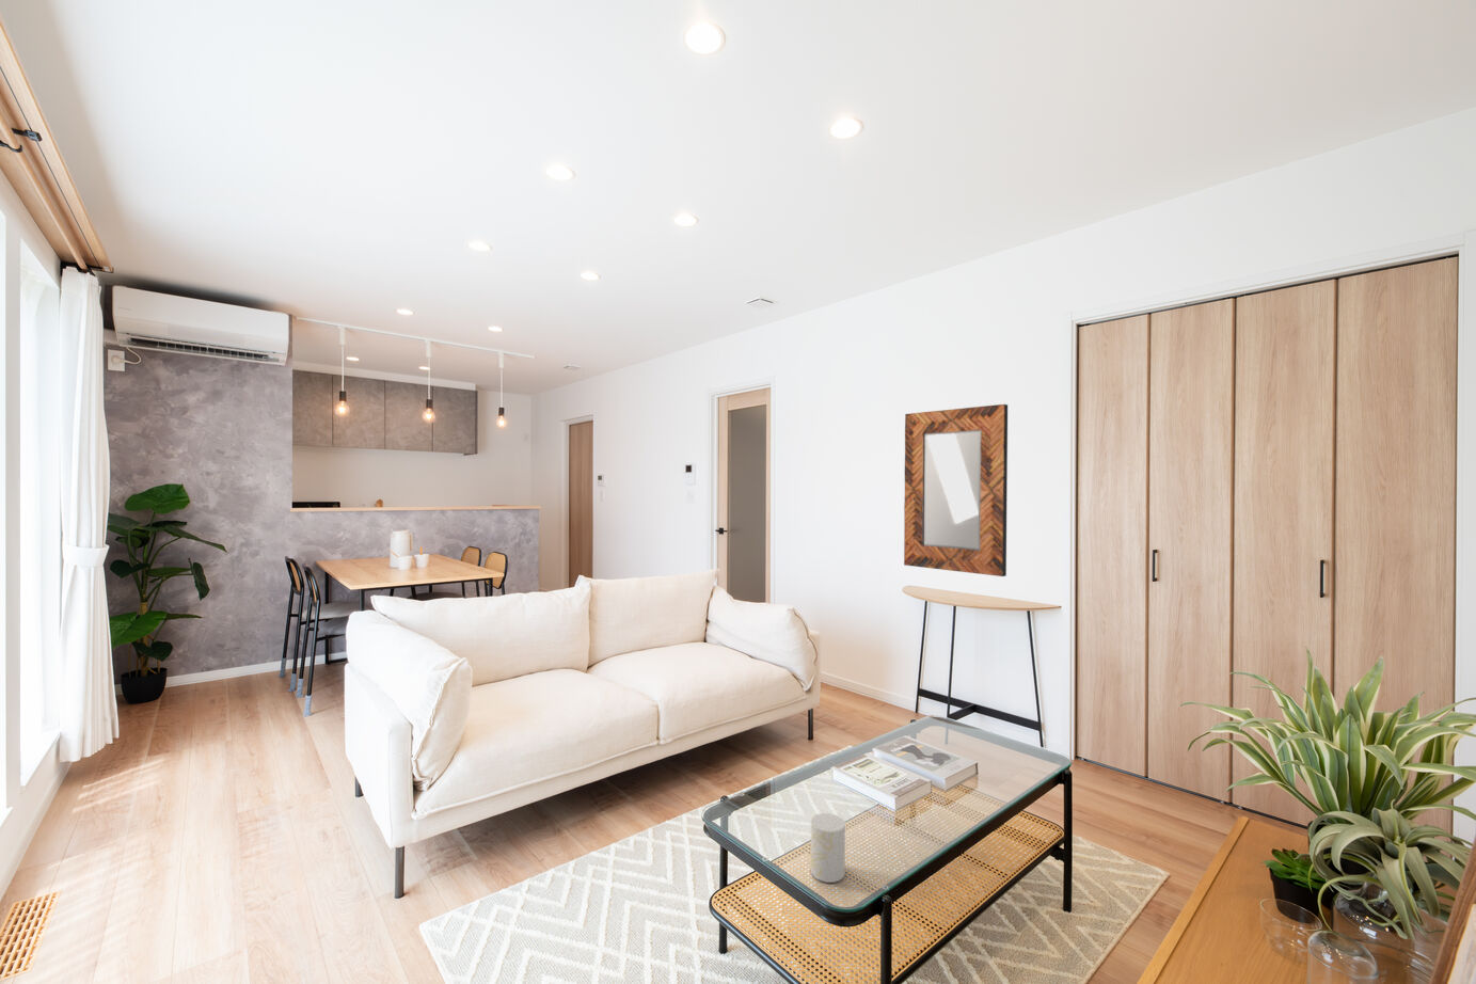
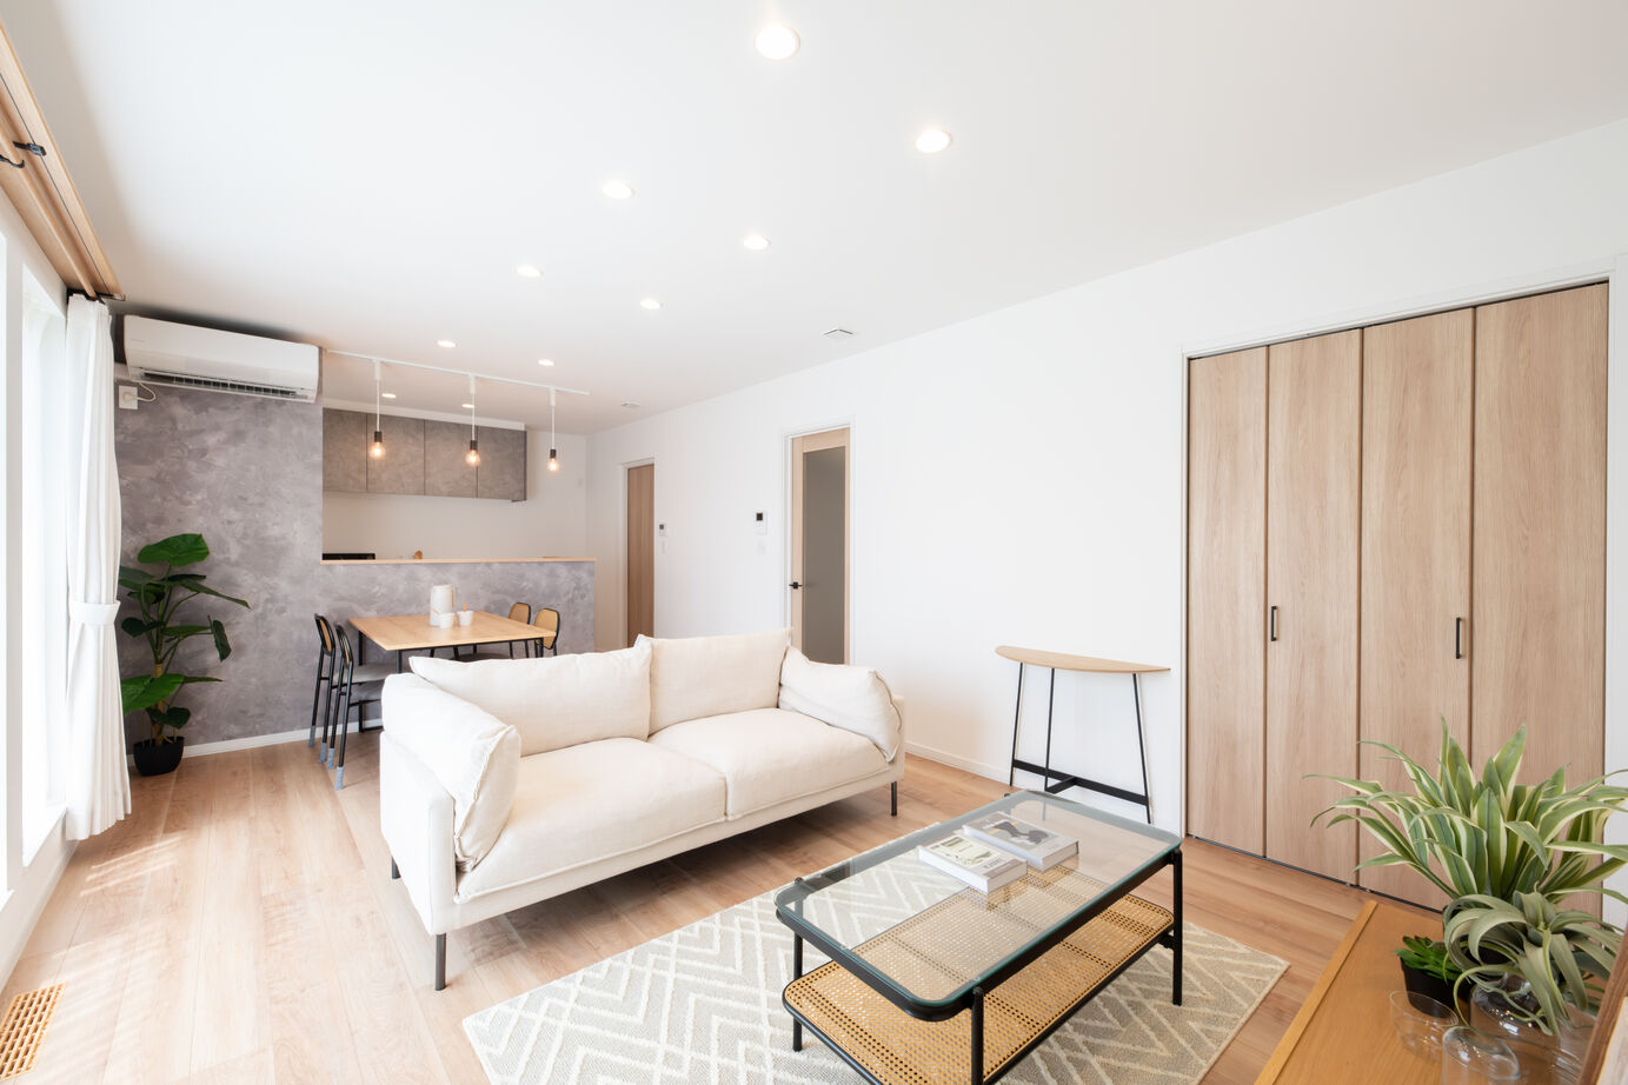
- cup (827, 847)
- home mirror (952, 490)
